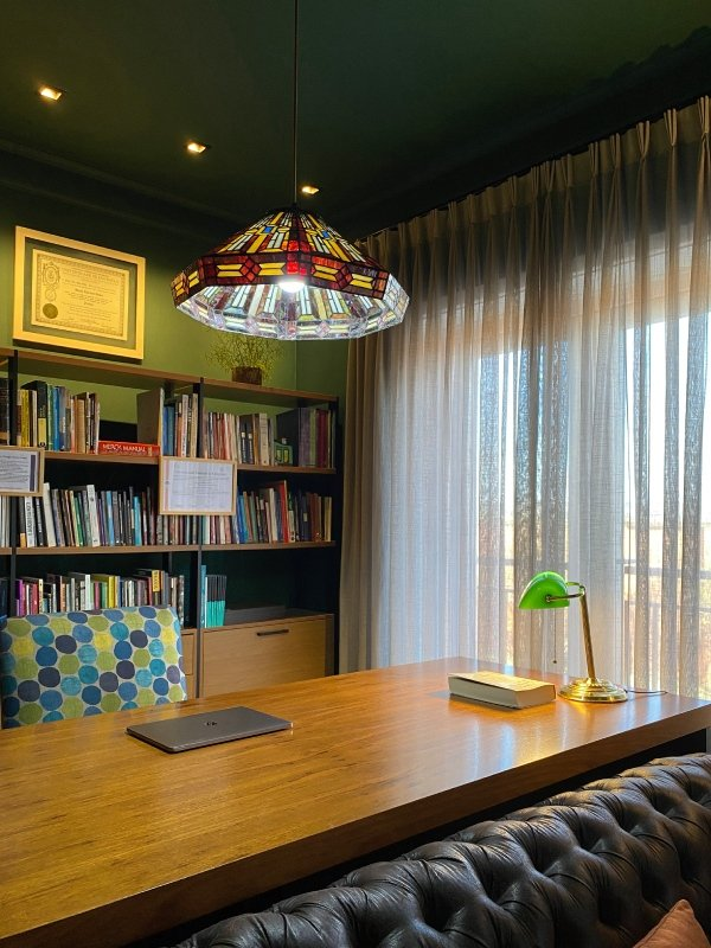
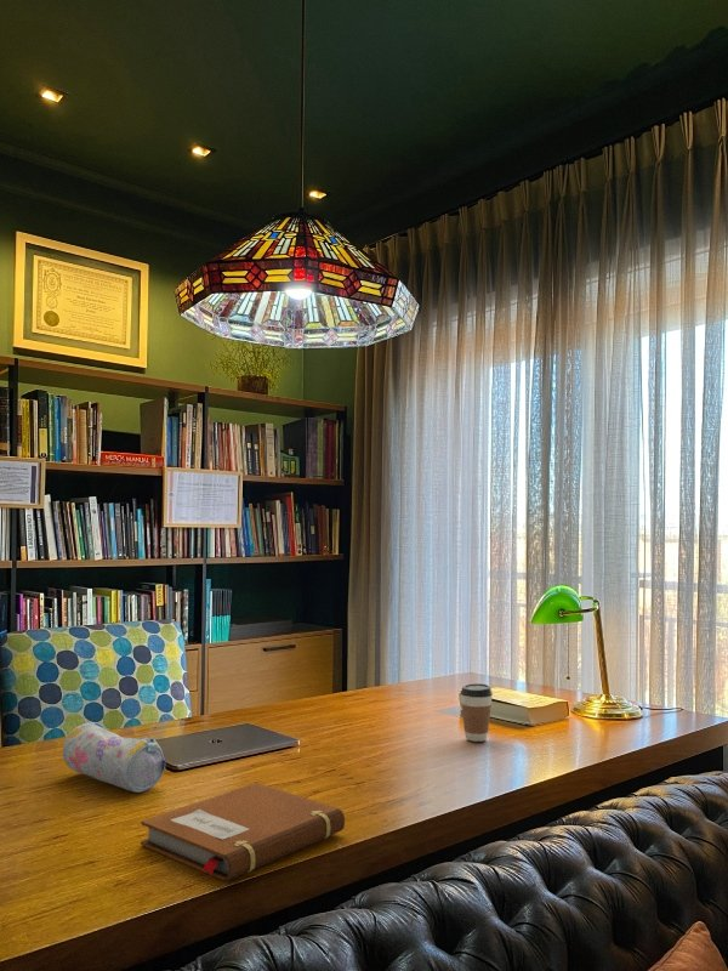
+ pencil case (112, 755)
+ coffee cup (476, 712)
+ notebook (241, 828)
